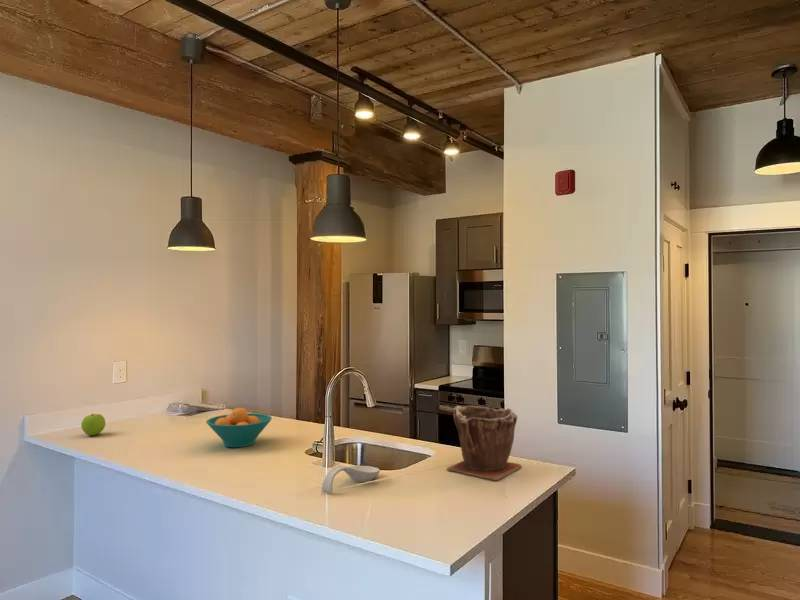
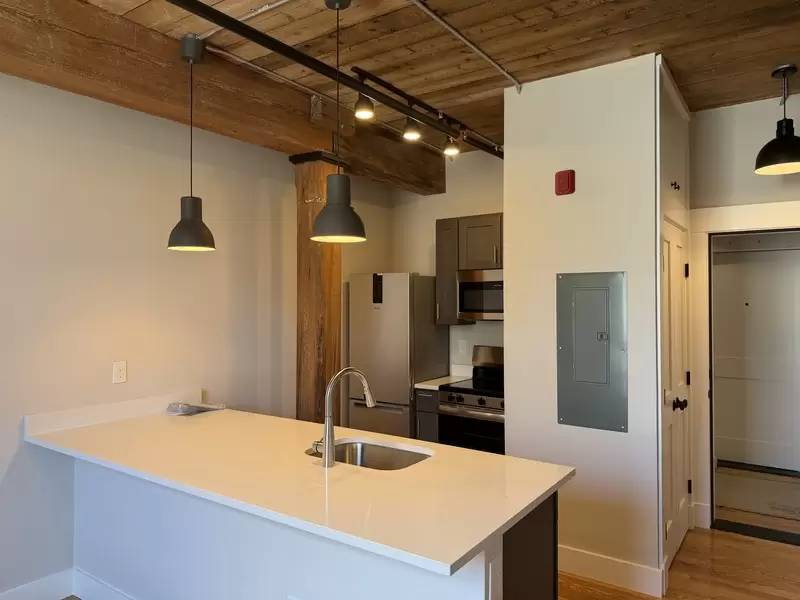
- fruit bowl (239, 425)
- spoon rest (351, 473)
- plant pot (484, 438)
- apple (93, 424)
